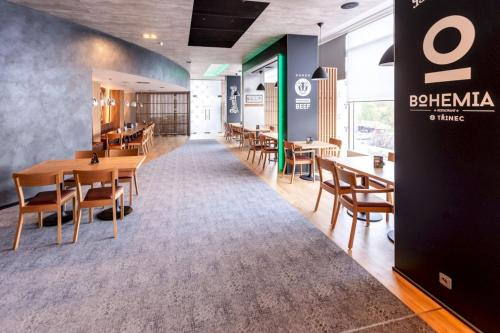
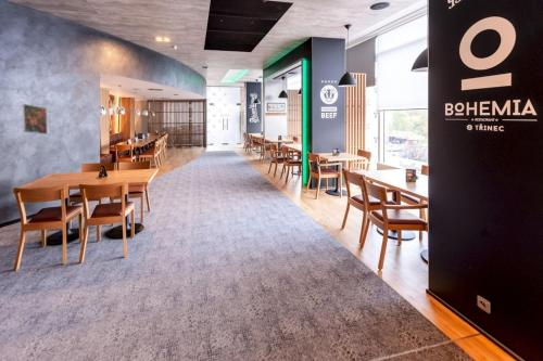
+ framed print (35, 119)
